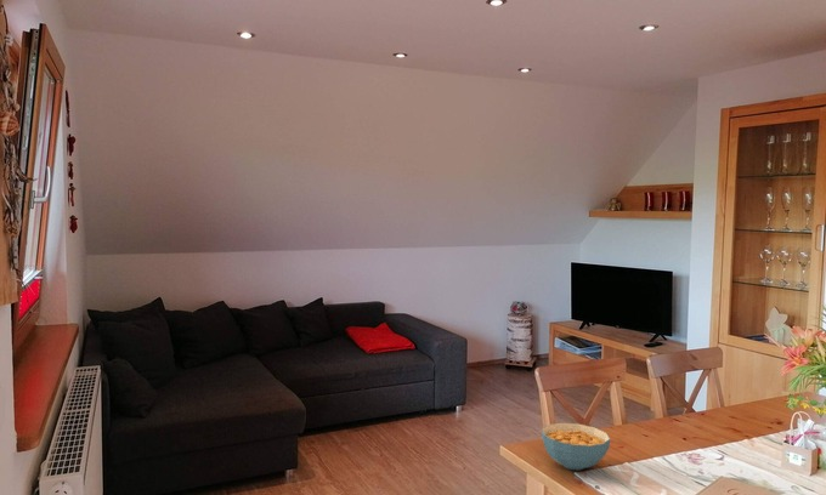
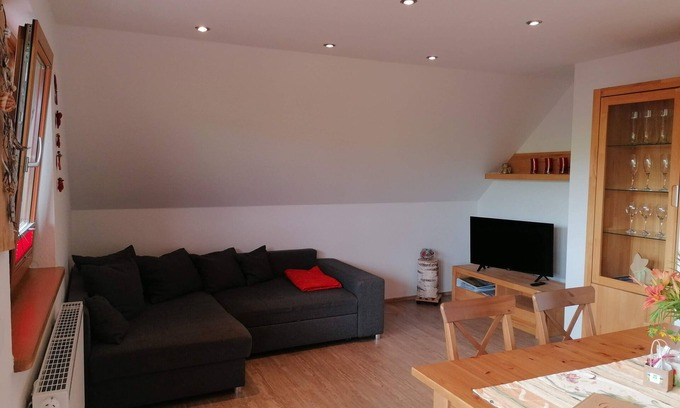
- cereal bowl (573, 449)
